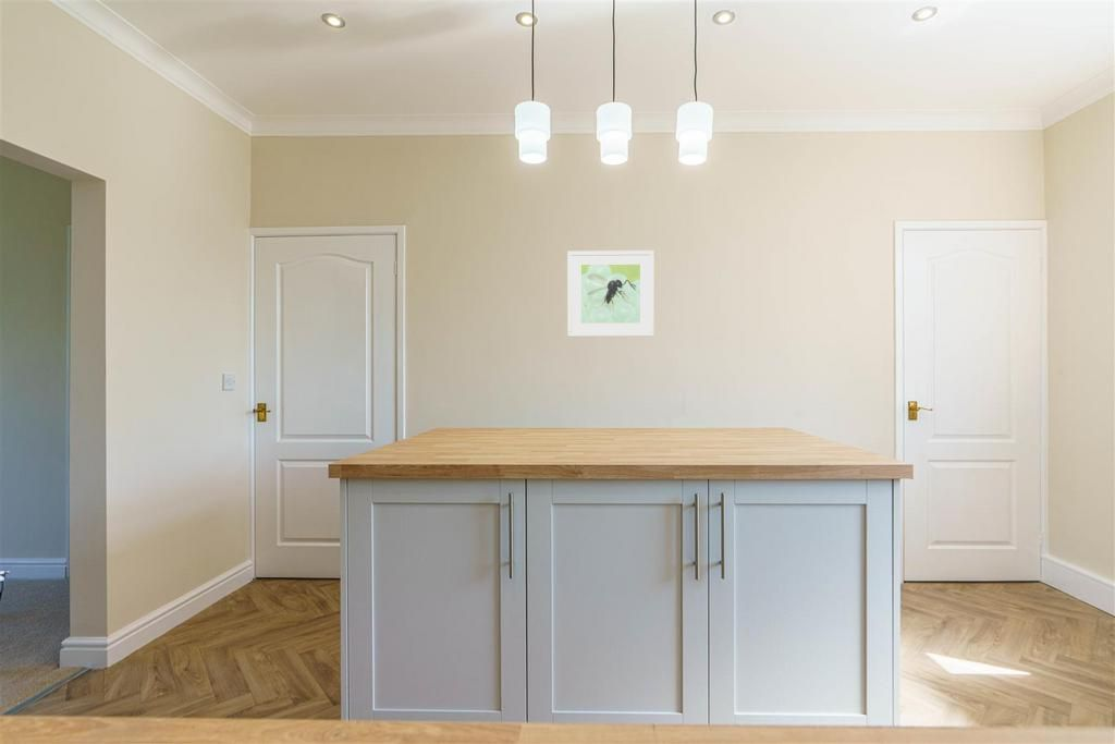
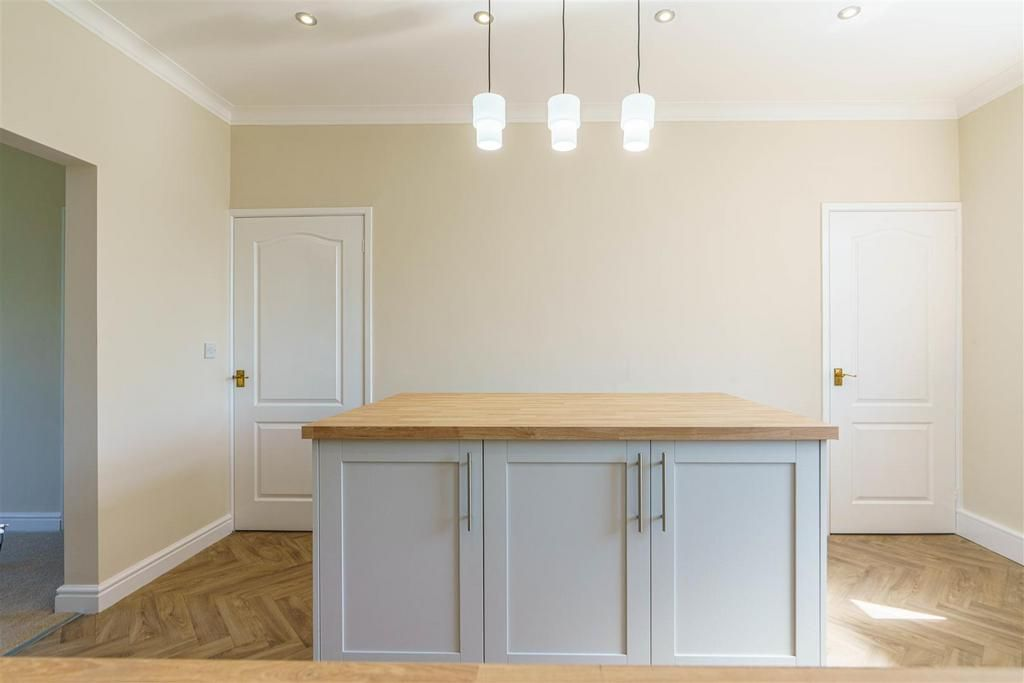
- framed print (610, 293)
